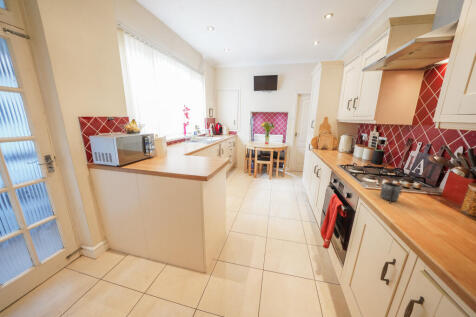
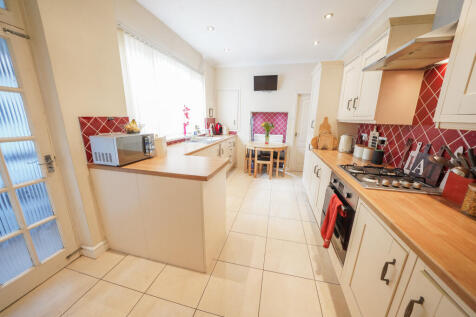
- mug (391, 193)
